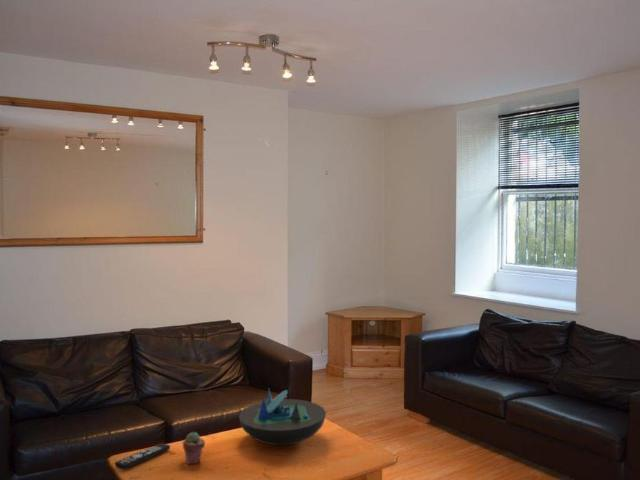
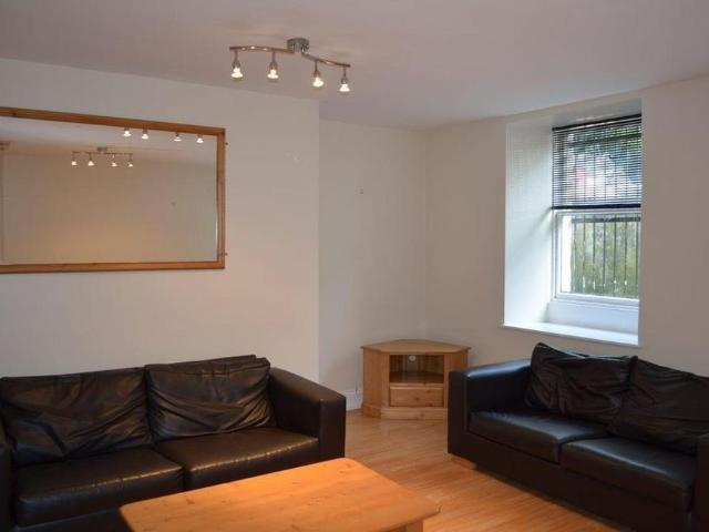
- decorative bowl (282, 414)
- remote control (143, 455)
- potted succulent (193, 446)
